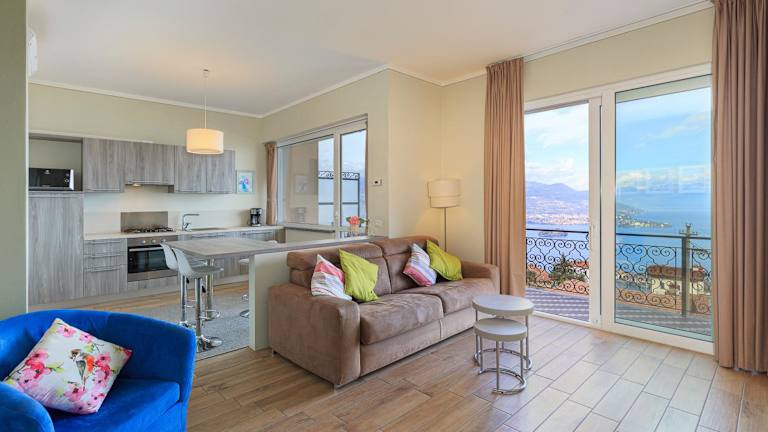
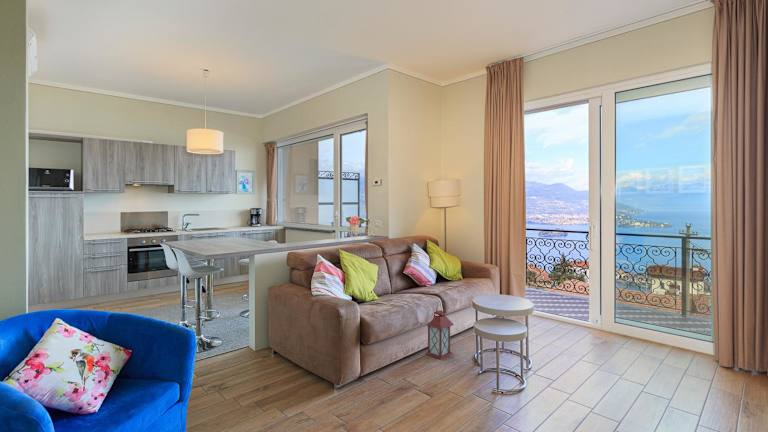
+ lantern (439, 327)
